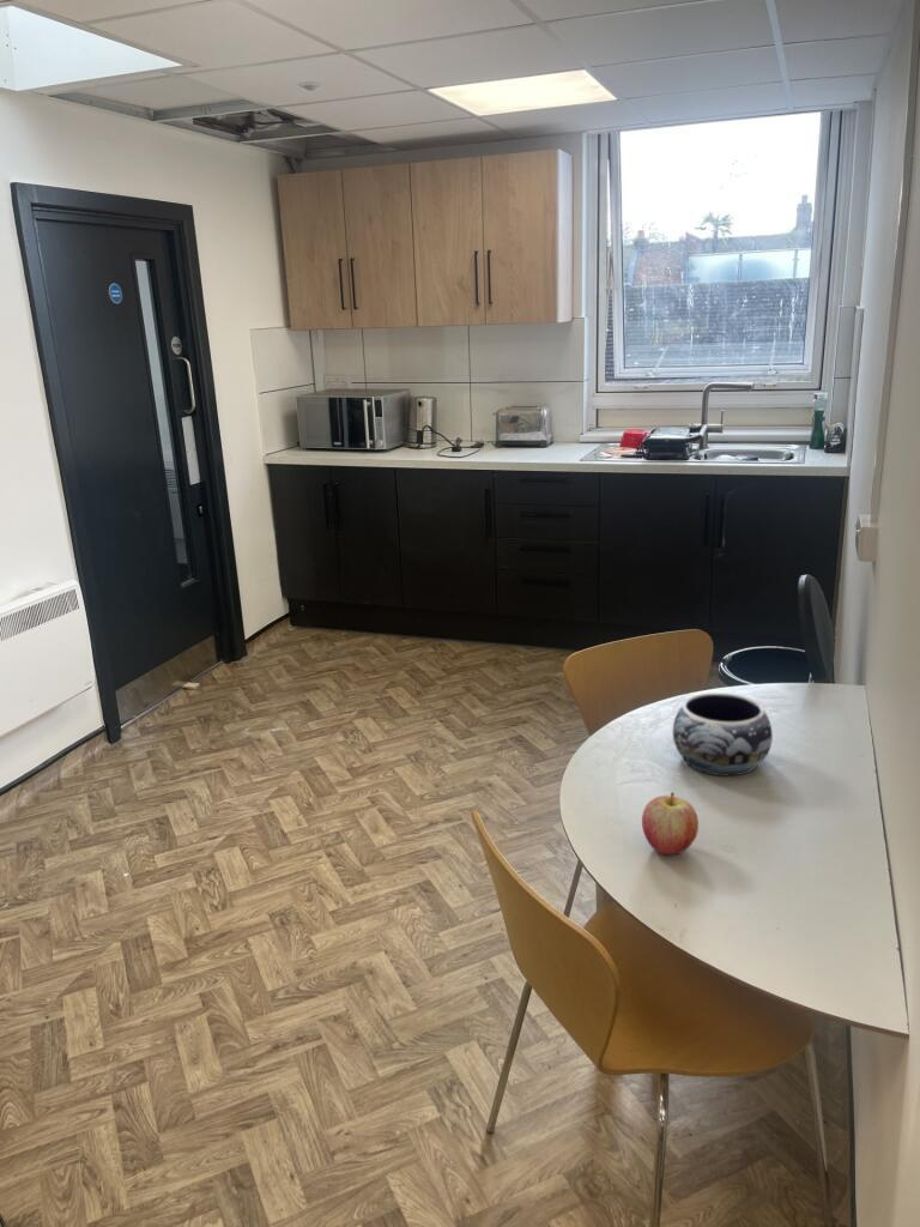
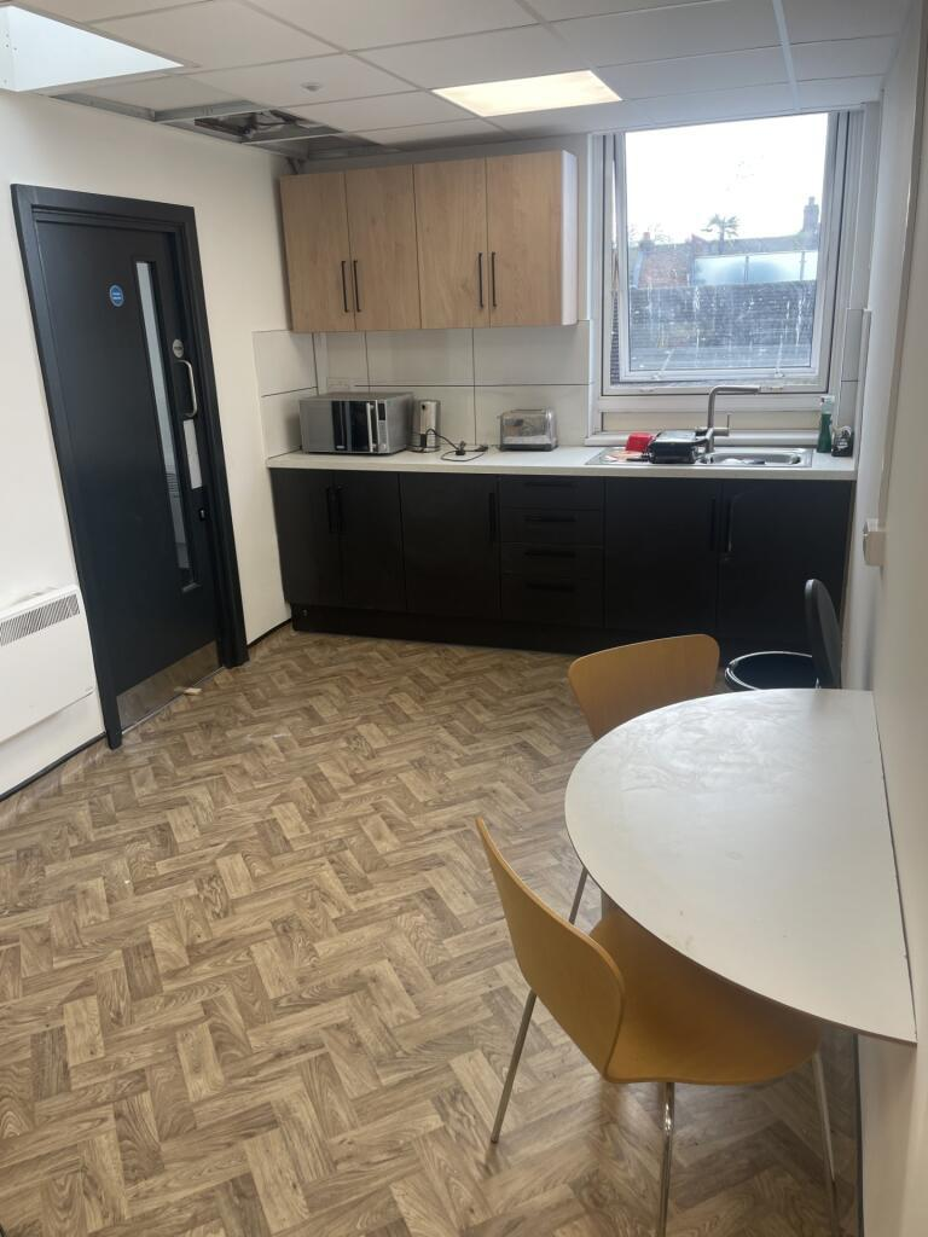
- decorative bowl (721, 733)
- apple (670, 823)
